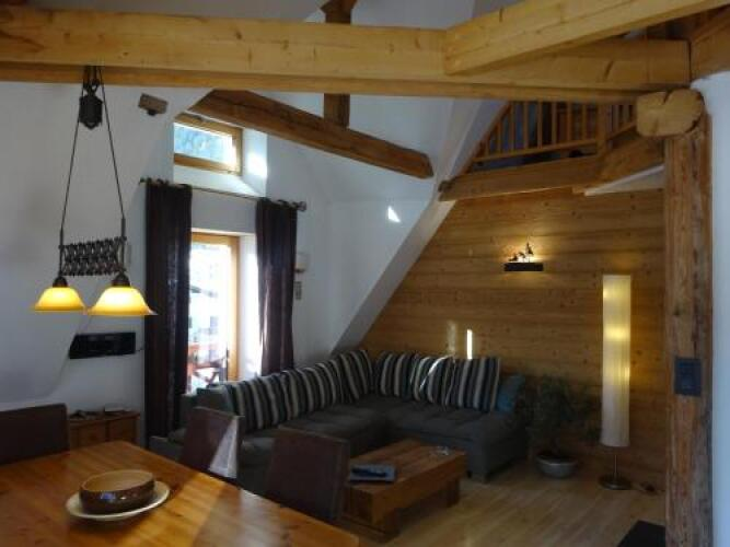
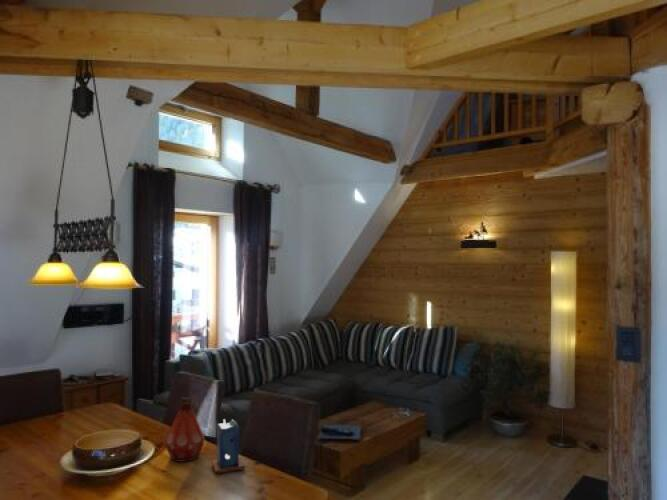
+ bottle (185, 427)
+ candle (228, 442)
